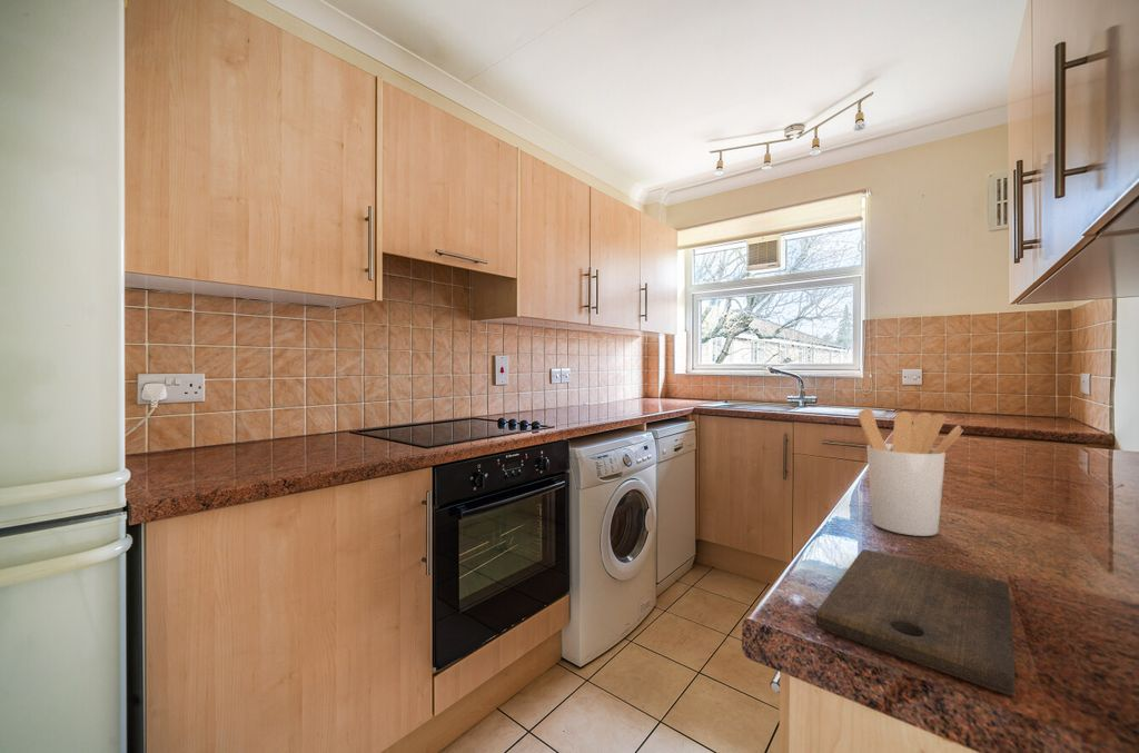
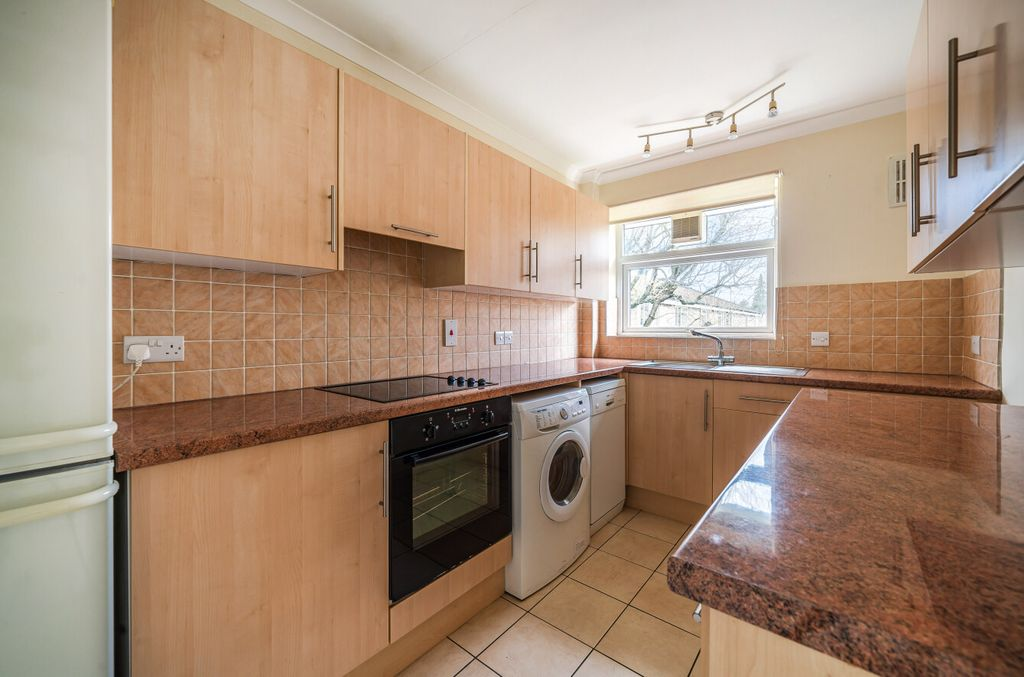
- utensil holder (909, 466)
- cutting board (918, 603)
